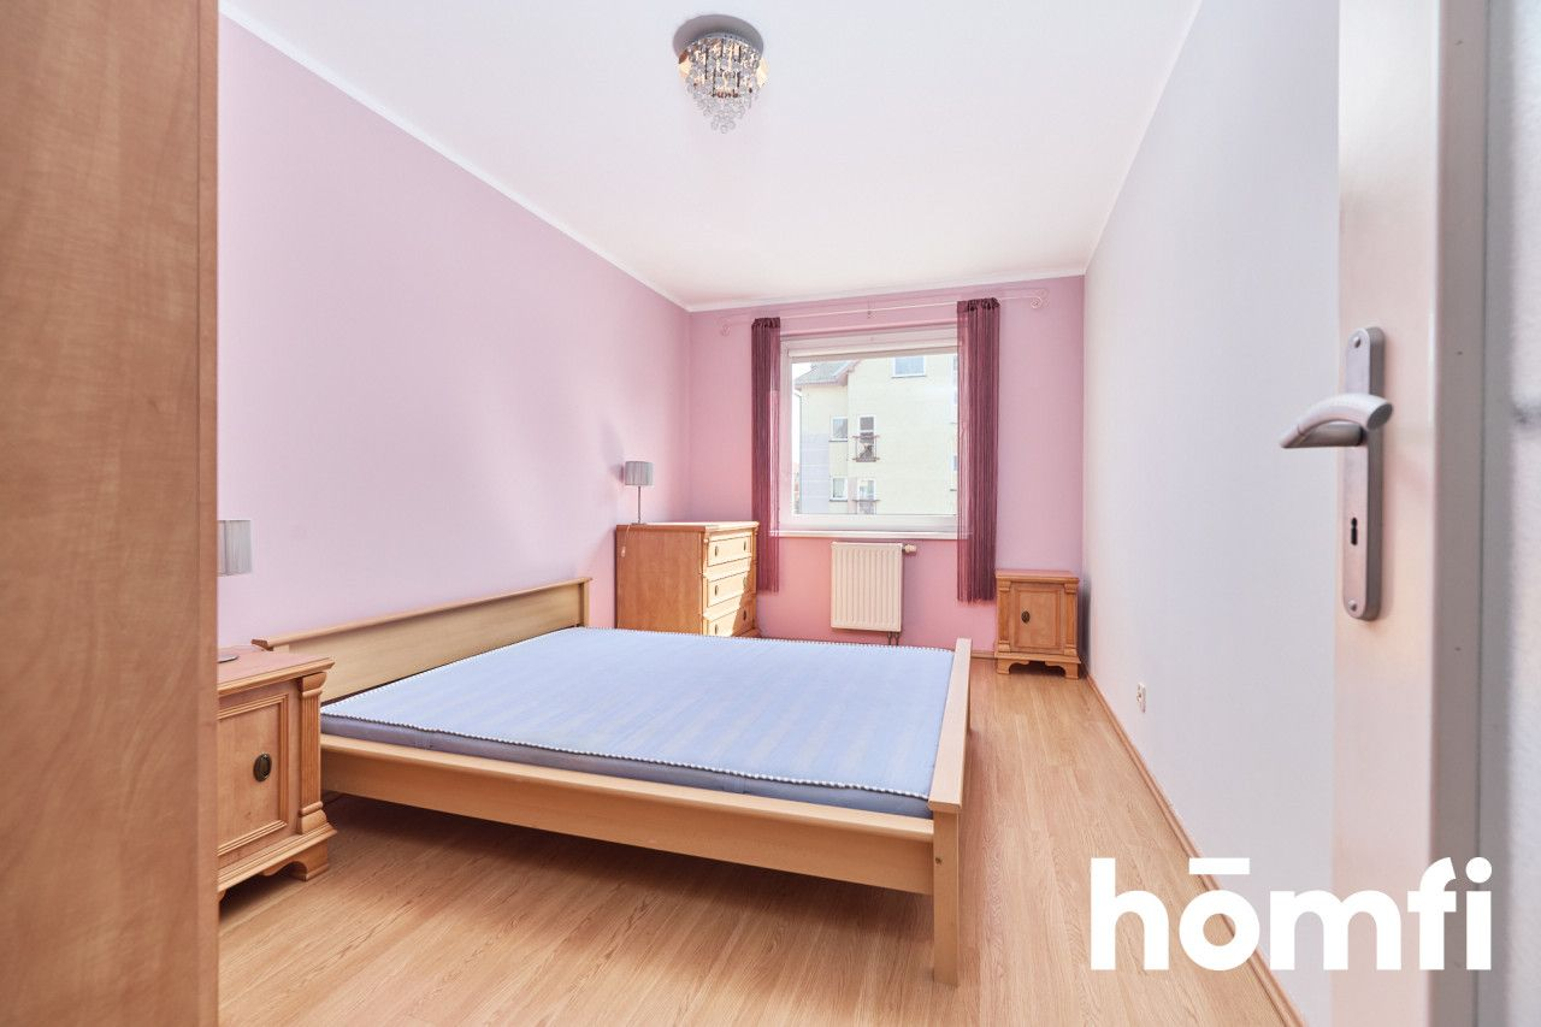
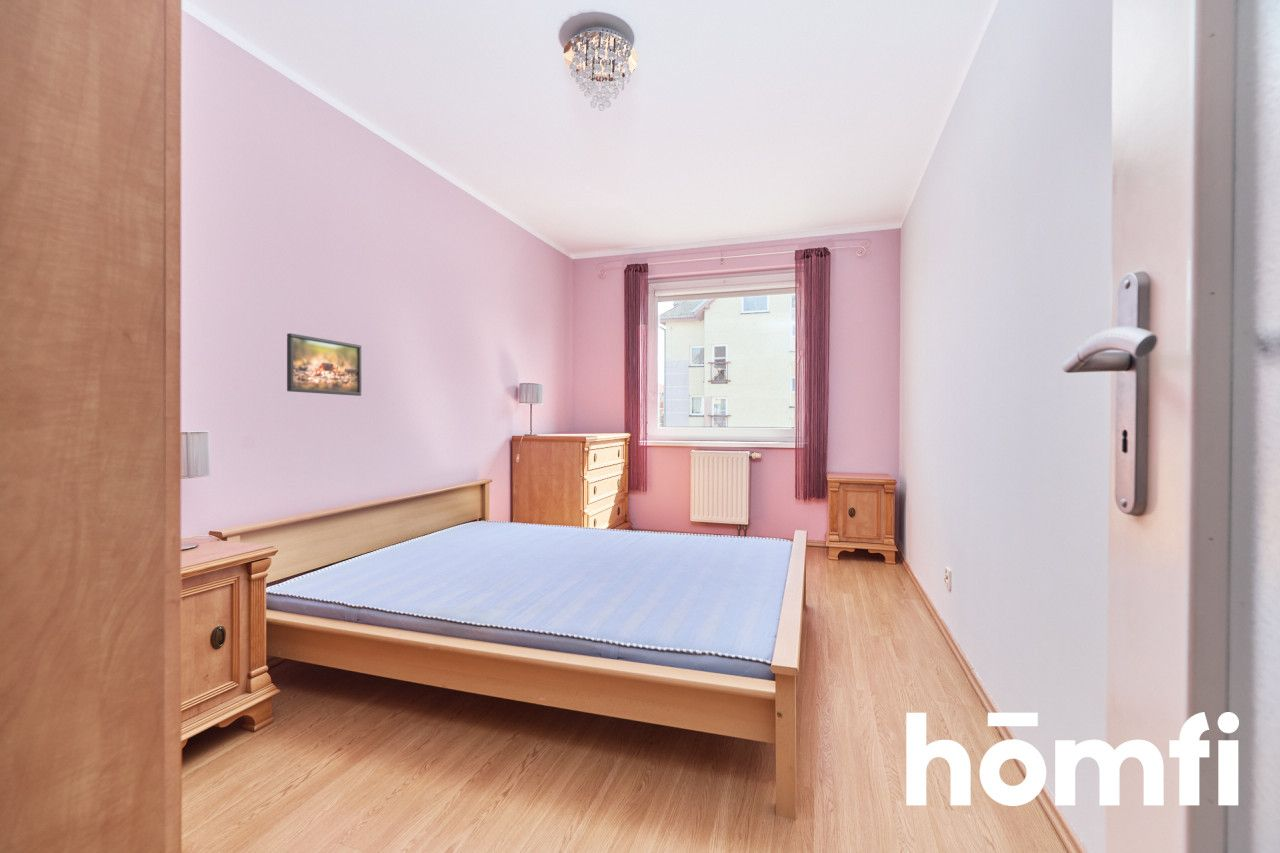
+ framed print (326, 366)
